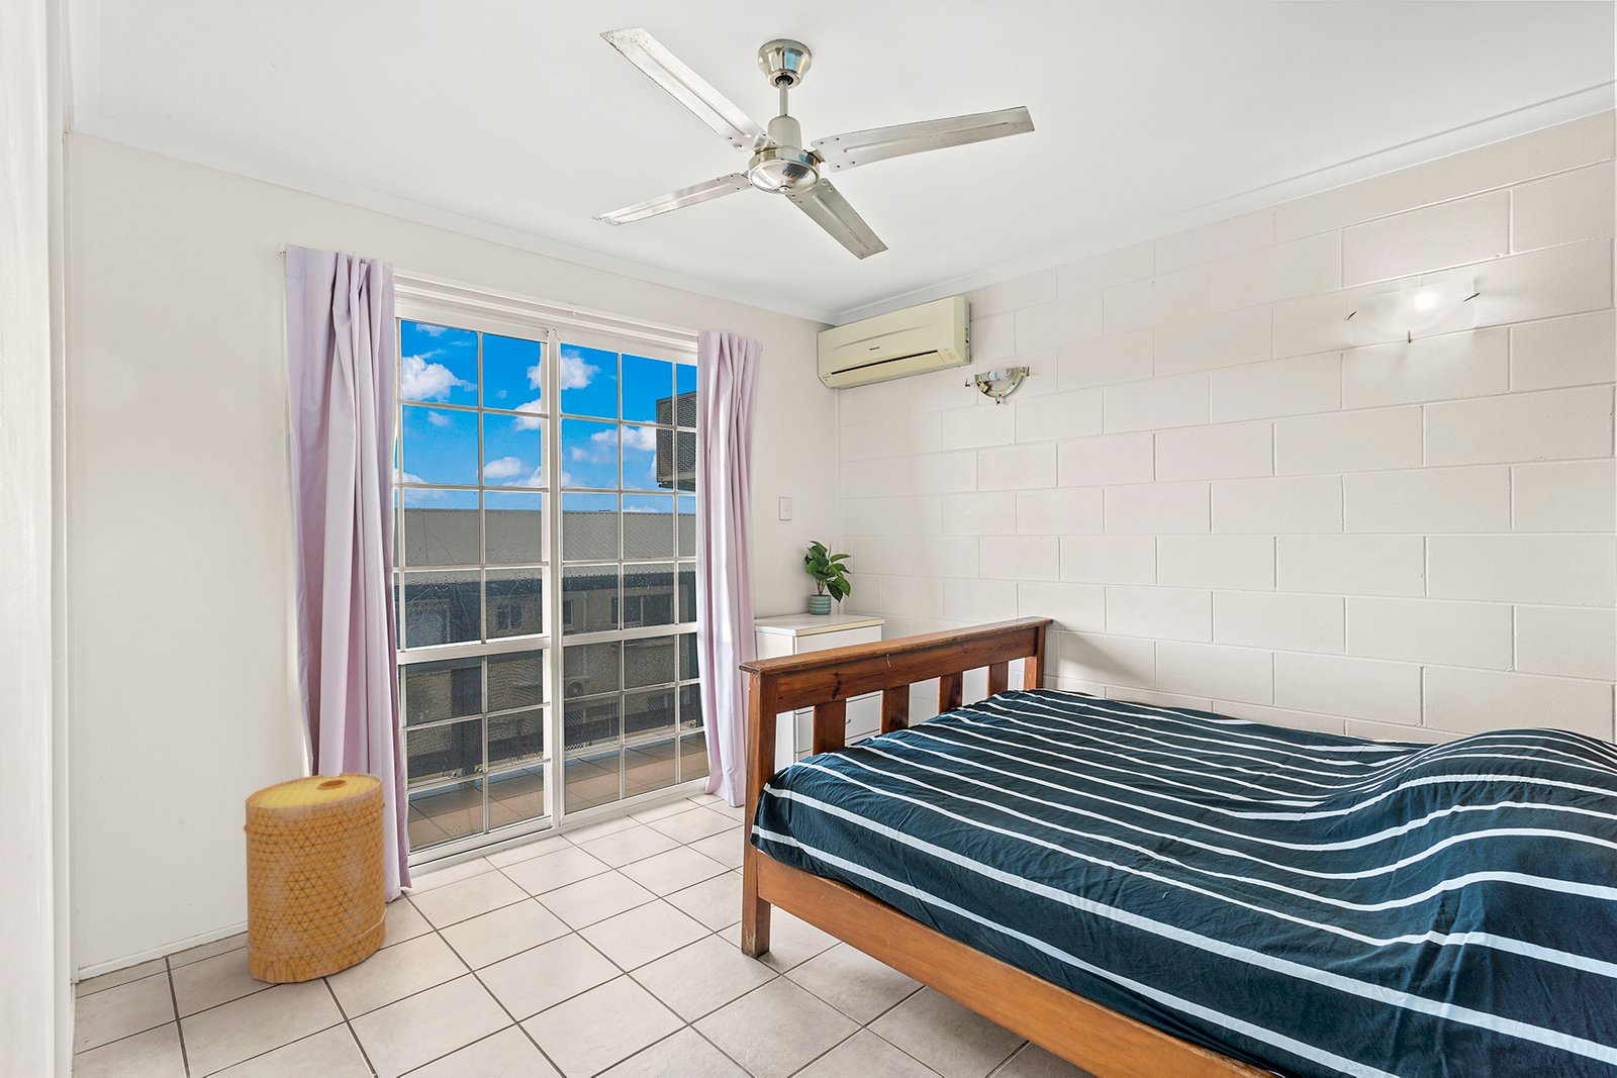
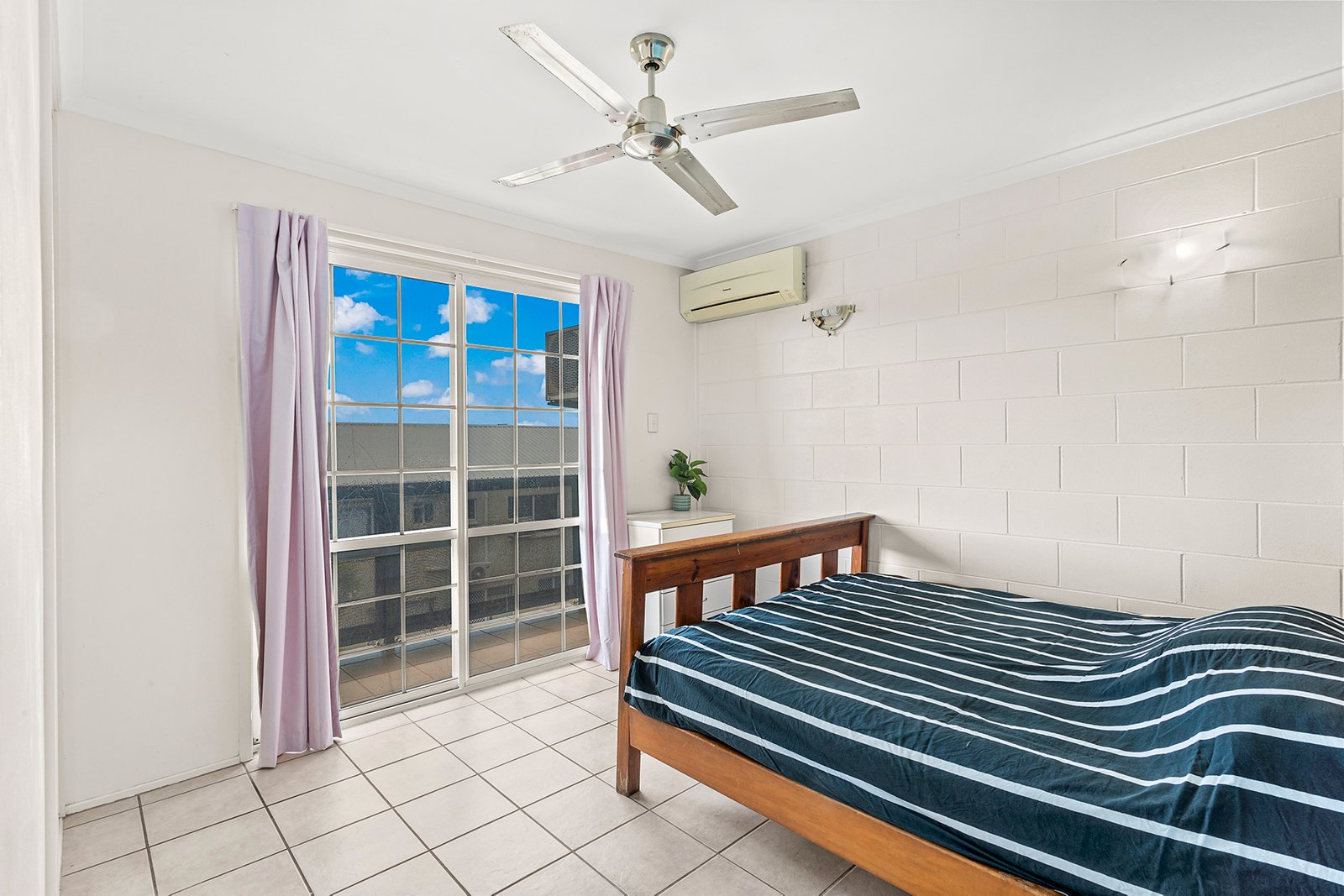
- basket (318, 870)
